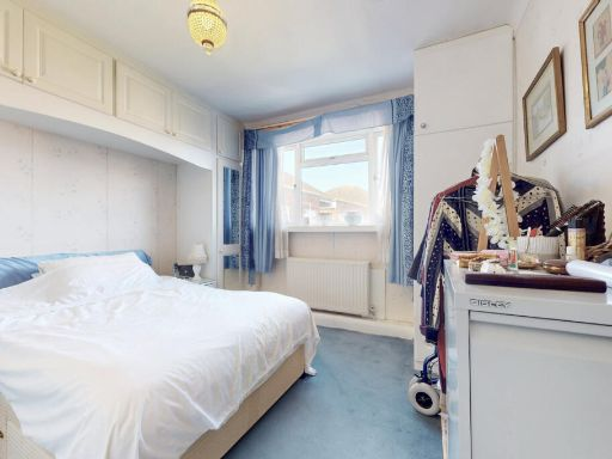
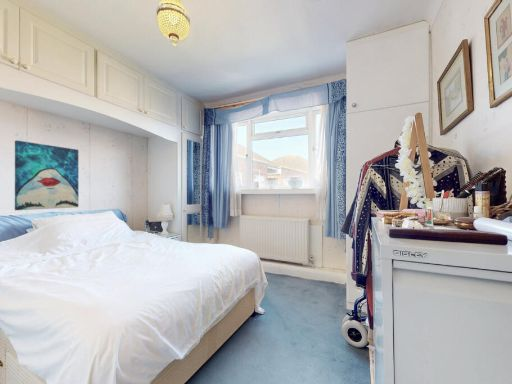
+ wall art (49, 177)
